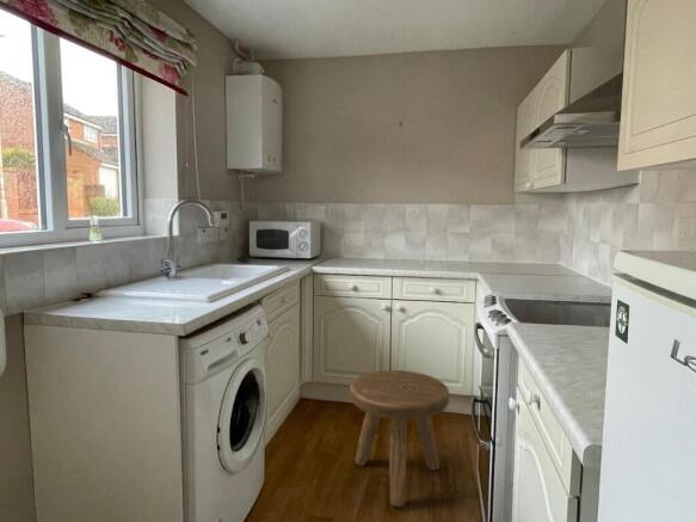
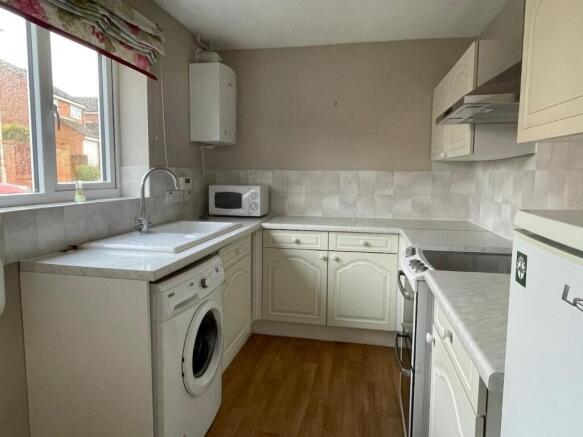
- stool (398, 432)
